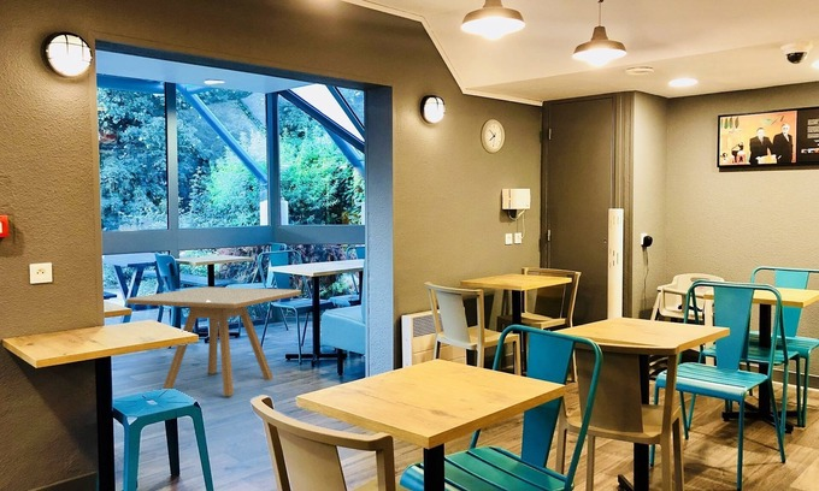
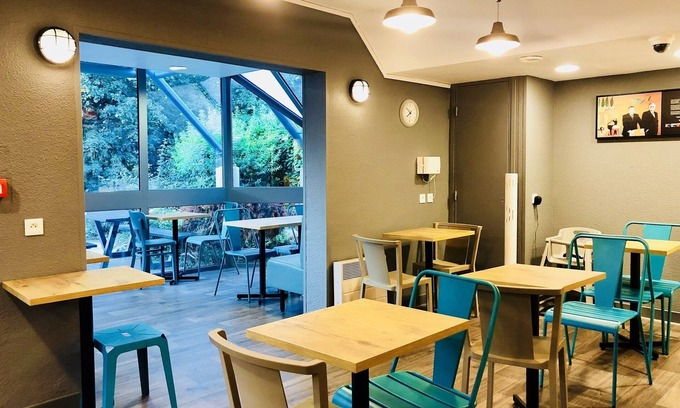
- dining table (217, 338)
